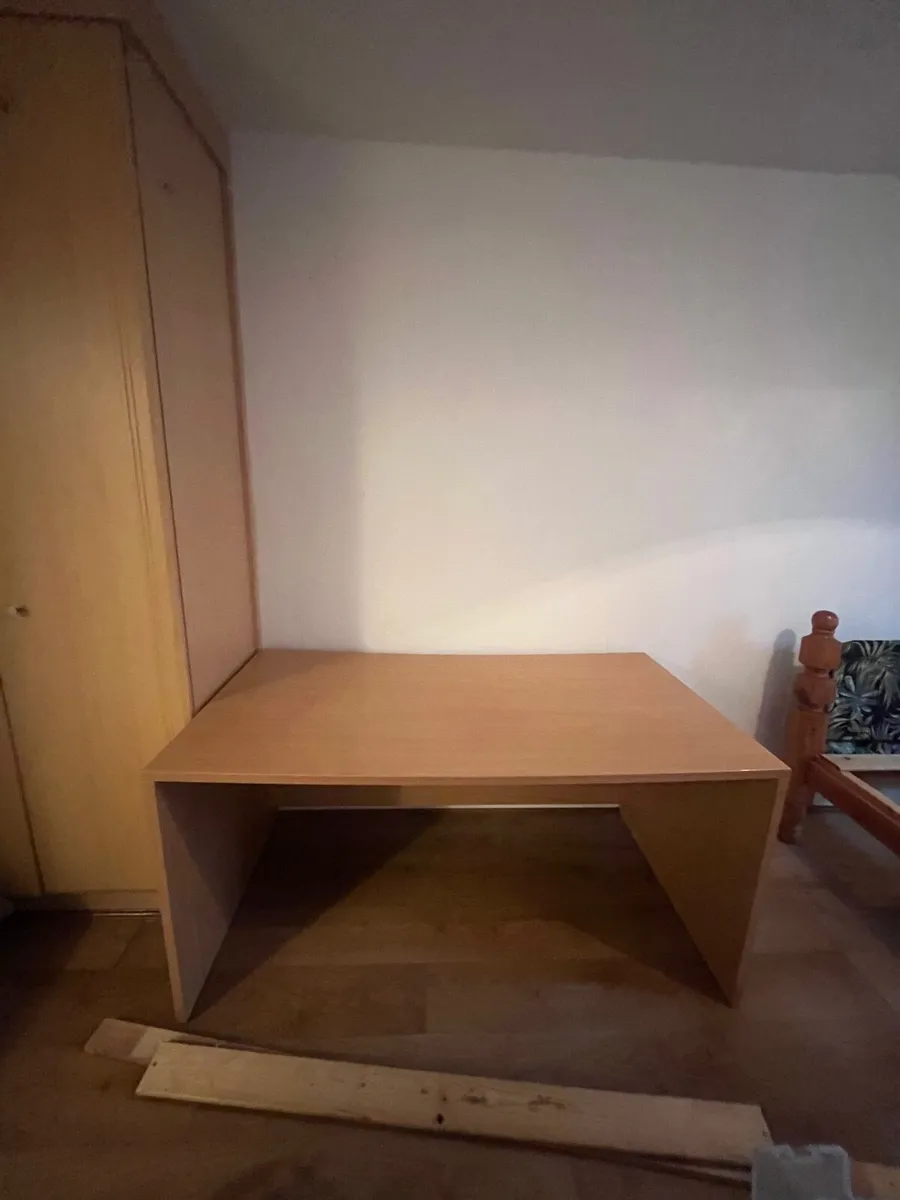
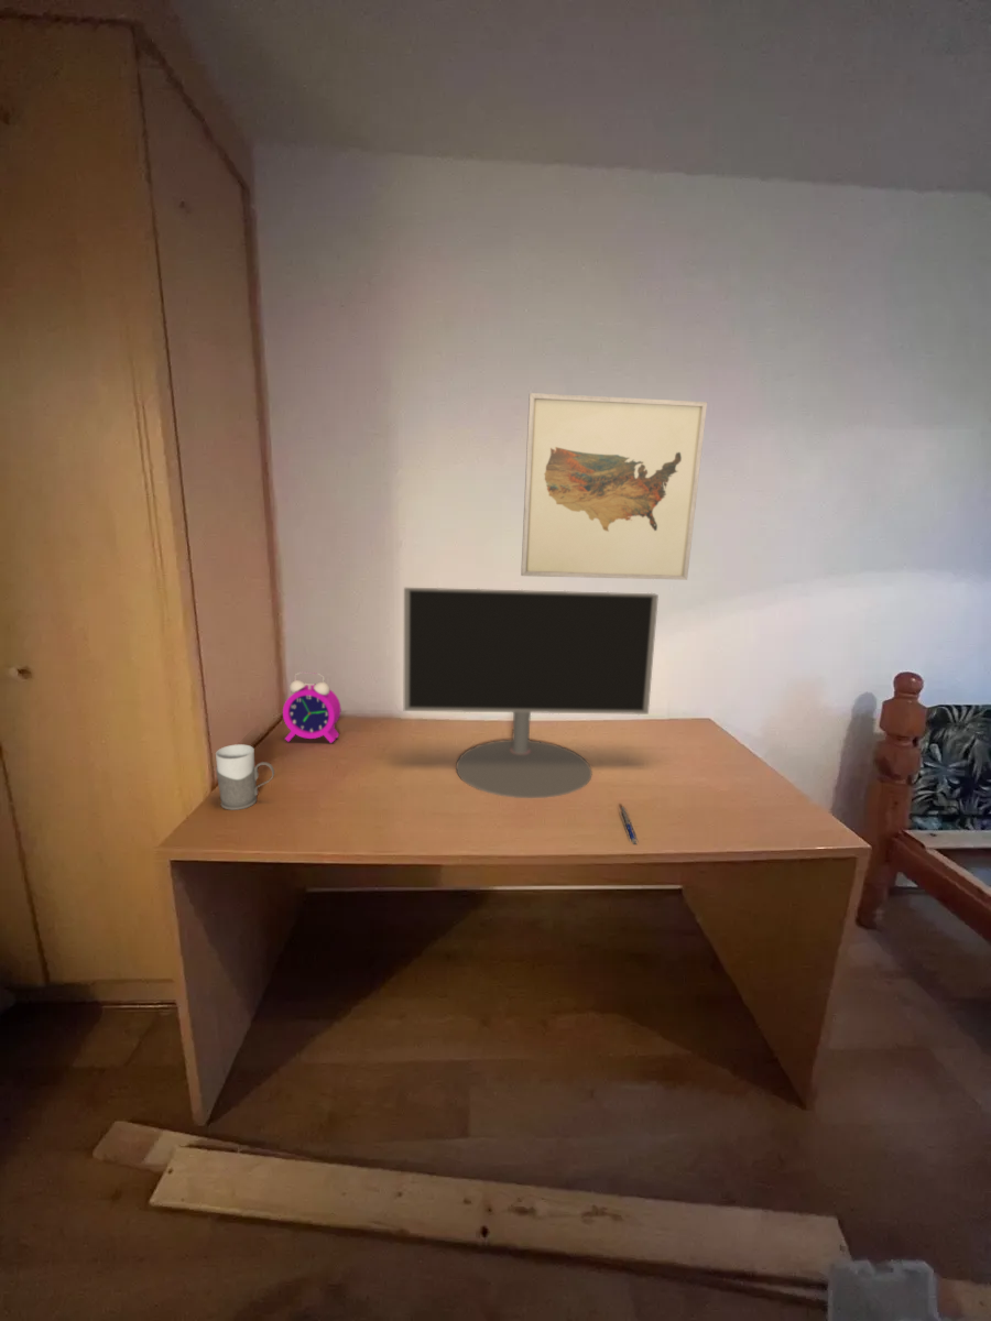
+ alarm clock (312, 706)
+ mug (246, 777)
+ wall art (611, 491)
+ computer monitor (527, 684)
+ pen (628, 823)
